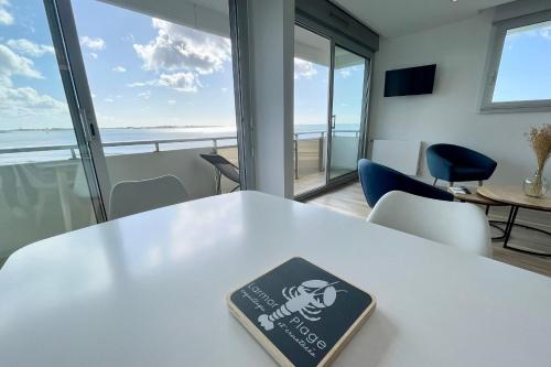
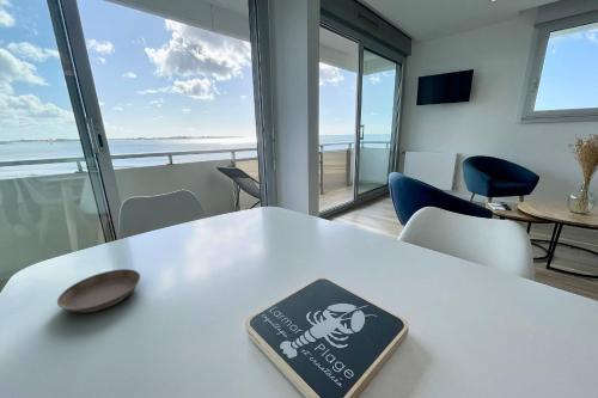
+ saucer (103, 290)
